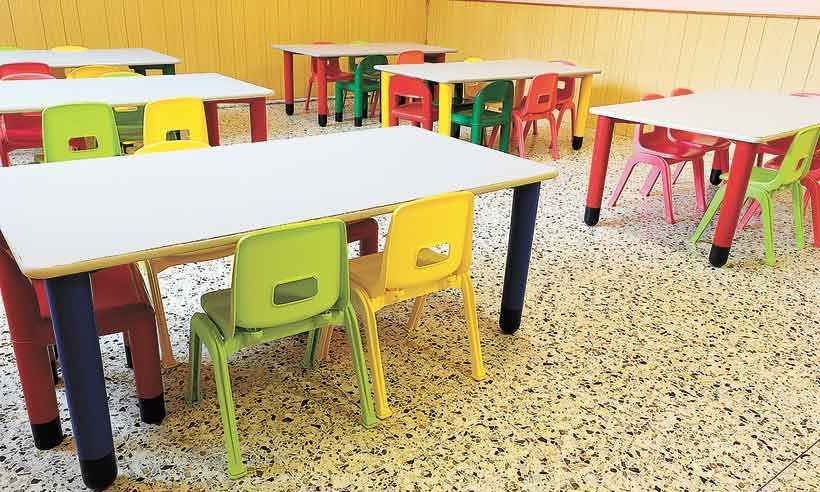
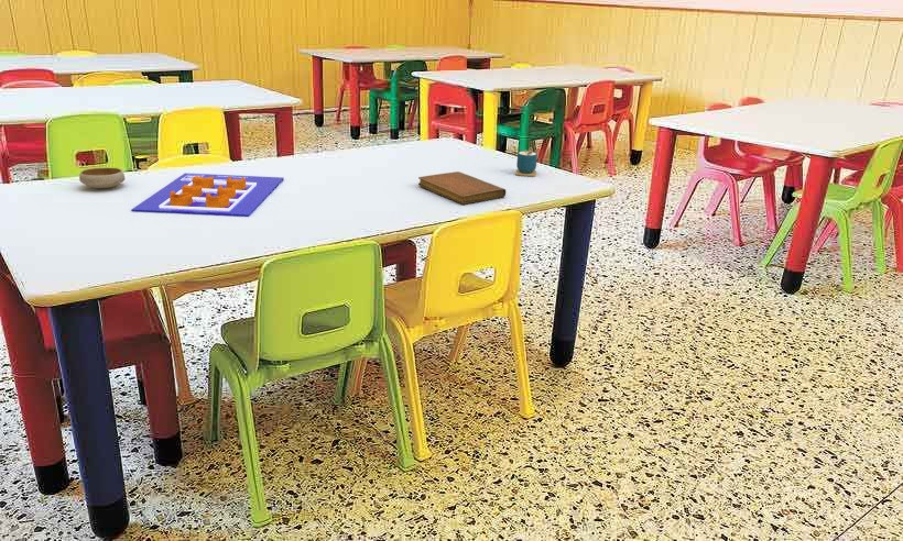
+ cup (526, 156)
+ notebook (460, 186)
+ poster (213, 187)
+ bowl (102, 178)
